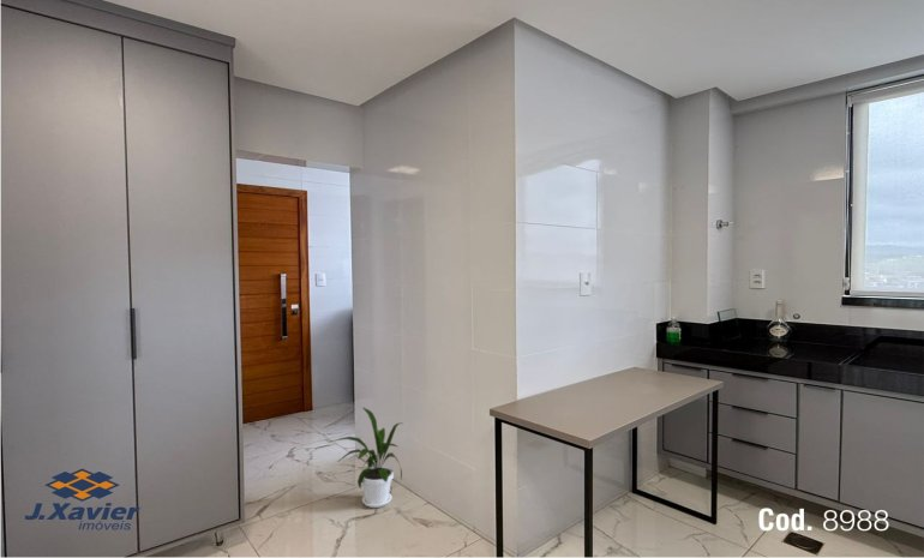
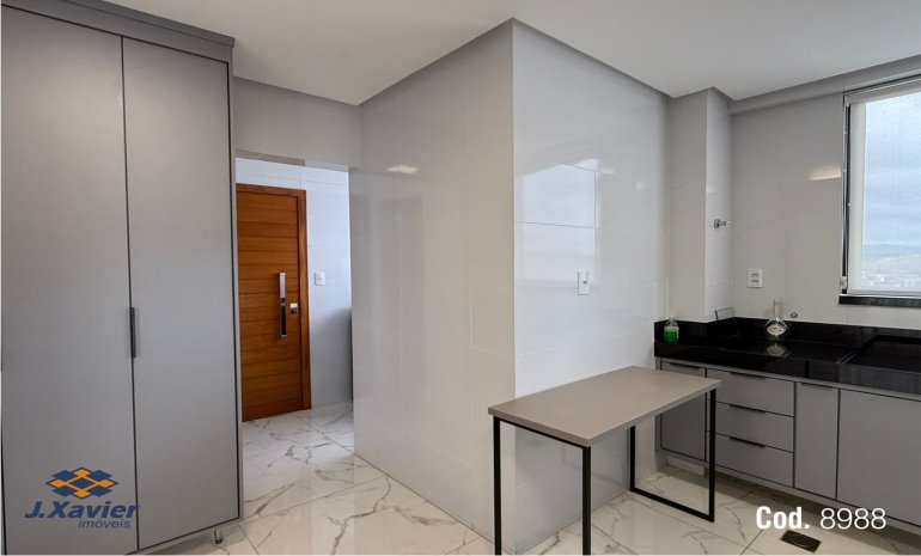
- house plant (374, 457)
